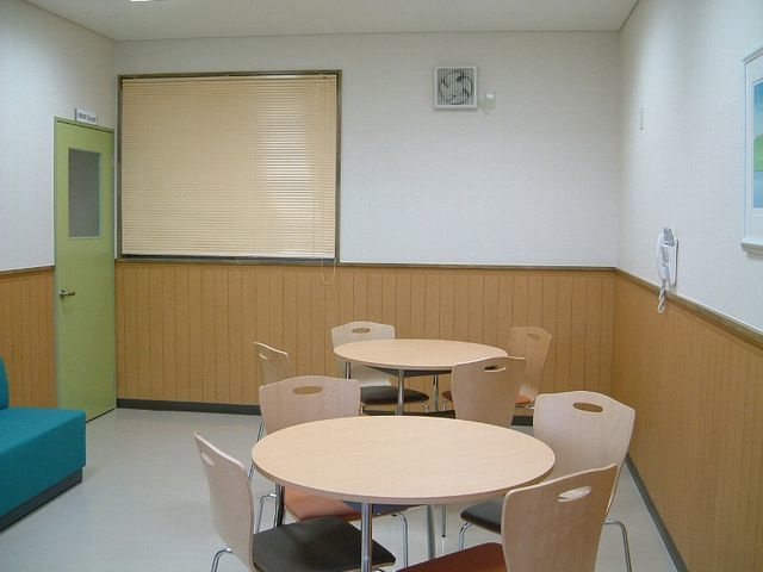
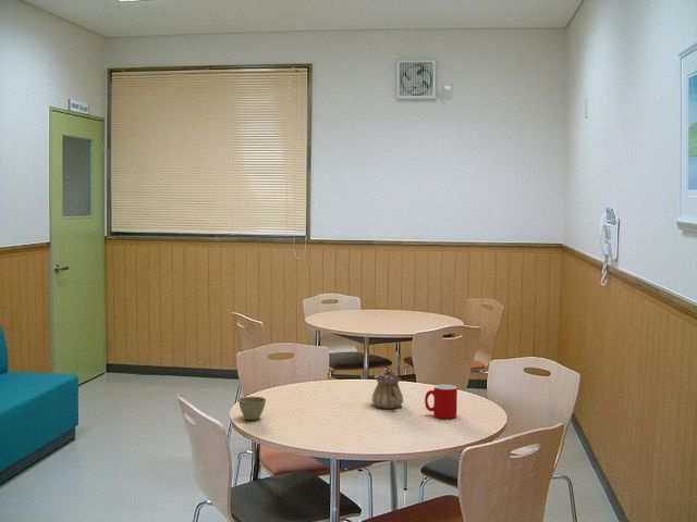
+ teapot (388, 386)
+ flower pot (252, 408)
+ cup (440, 400)
